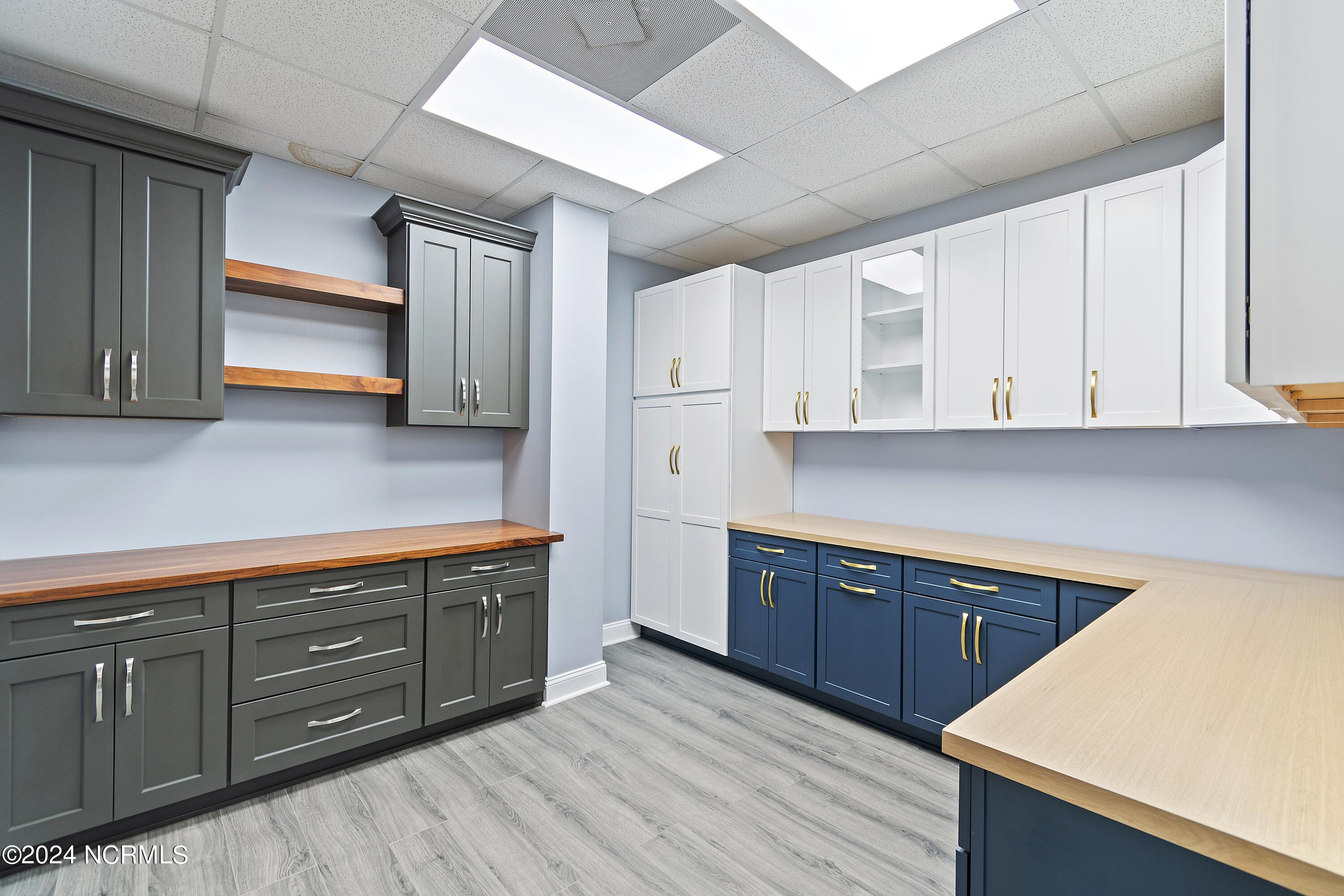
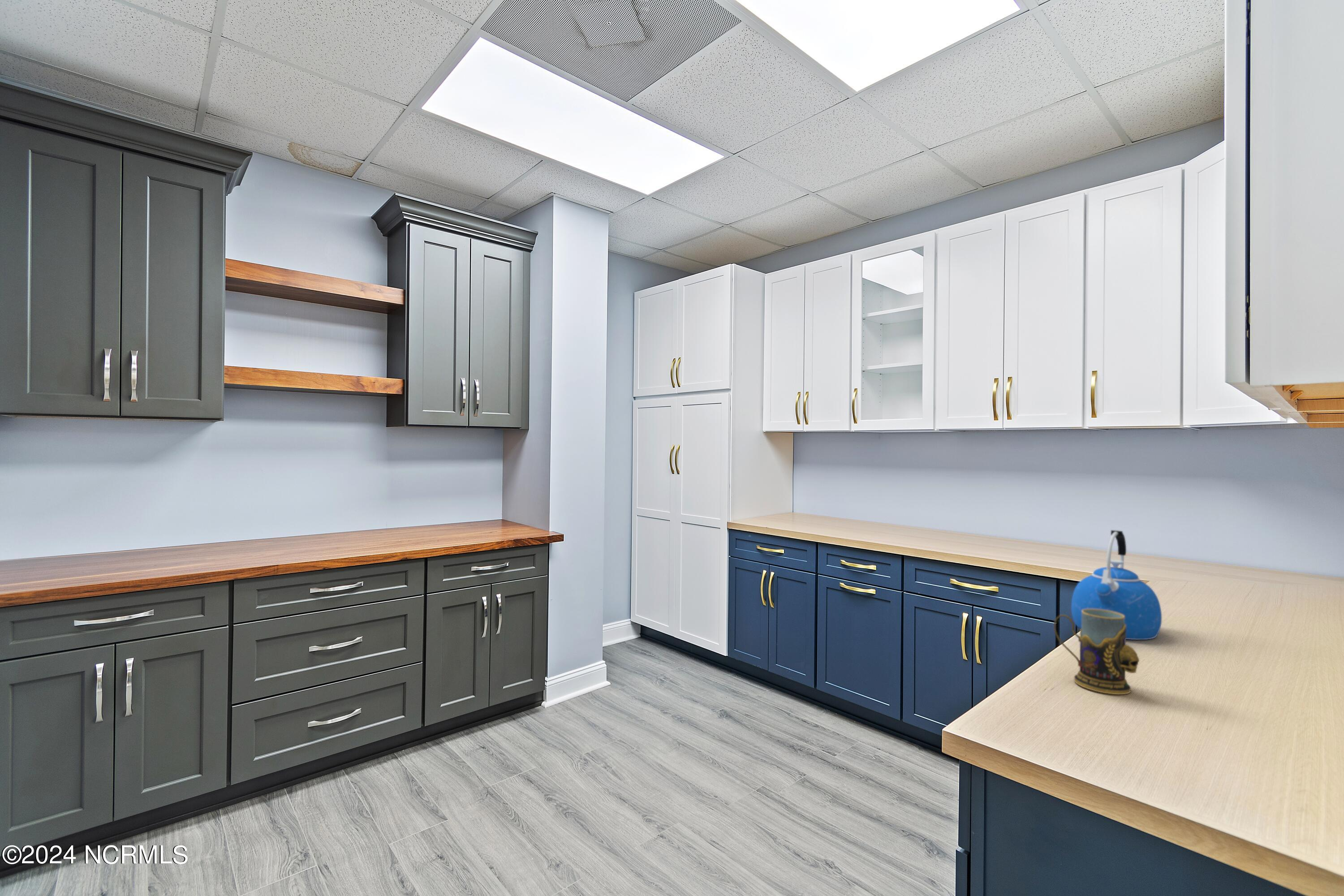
+ kettle (1113, 582)
+ mug (1094, 647)
